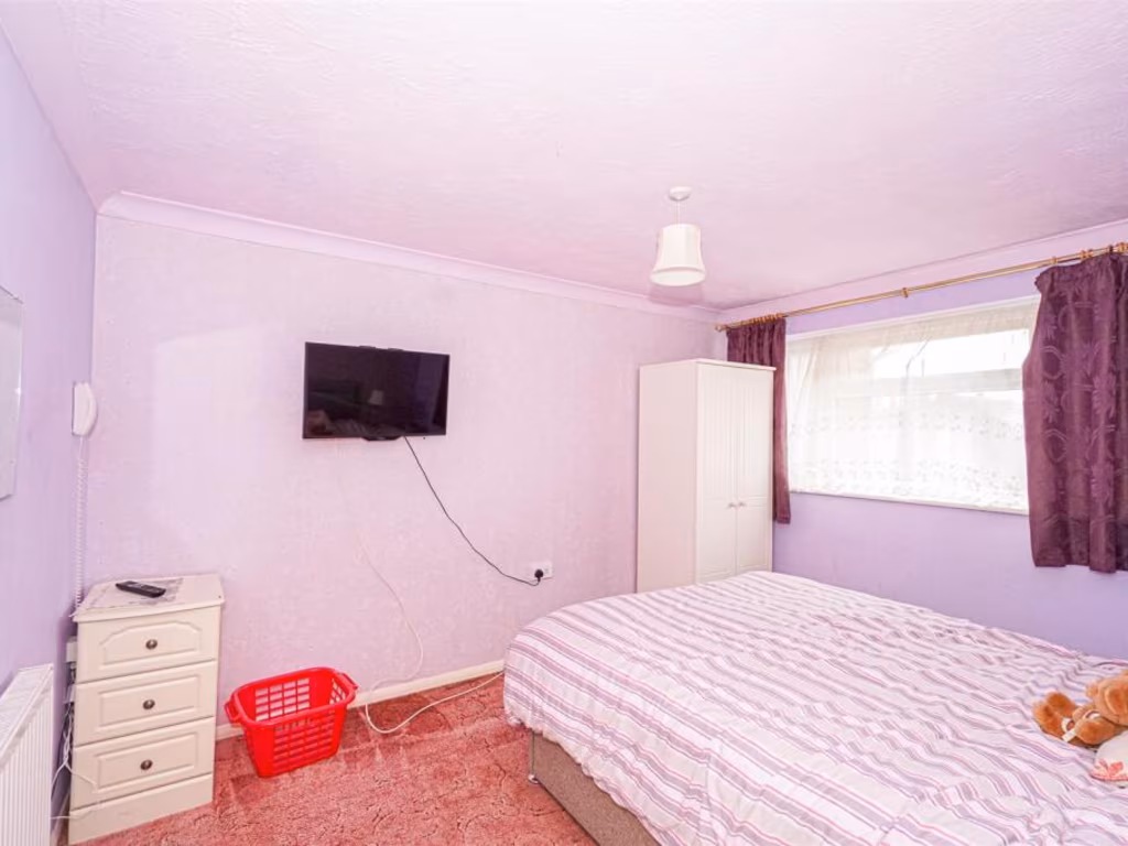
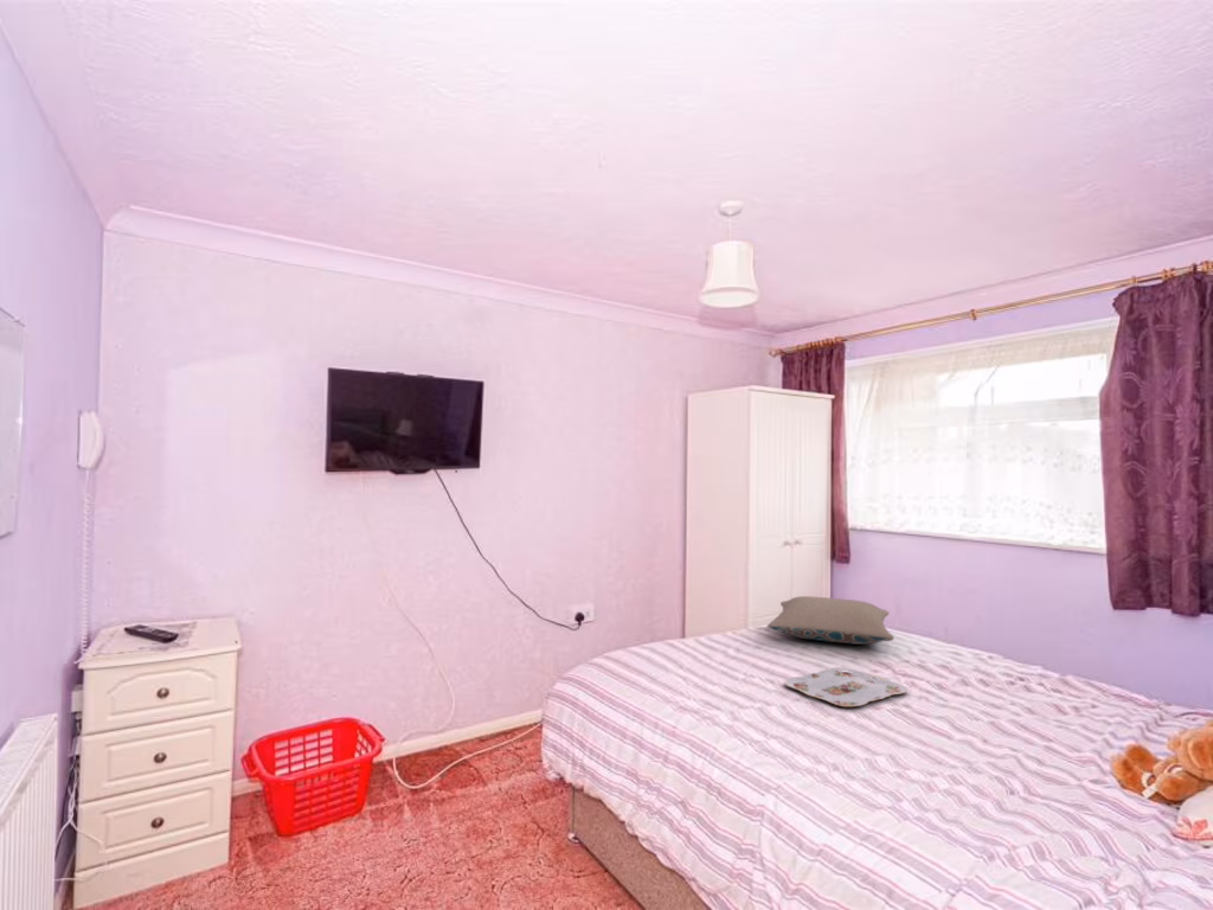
+ pillow (830, 619)
+ serving tray (845, 686)
